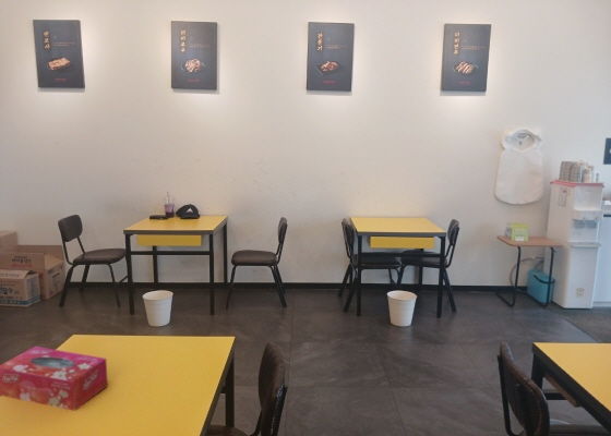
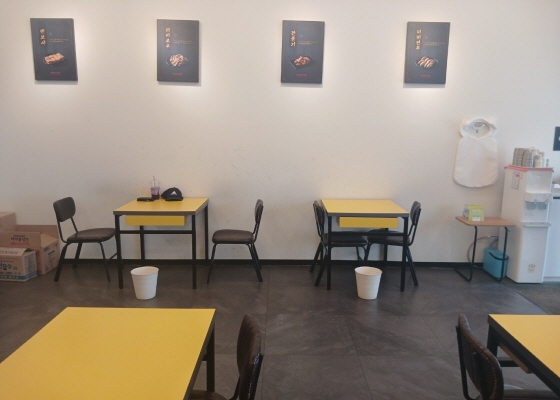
- tissue box (53, 376)
